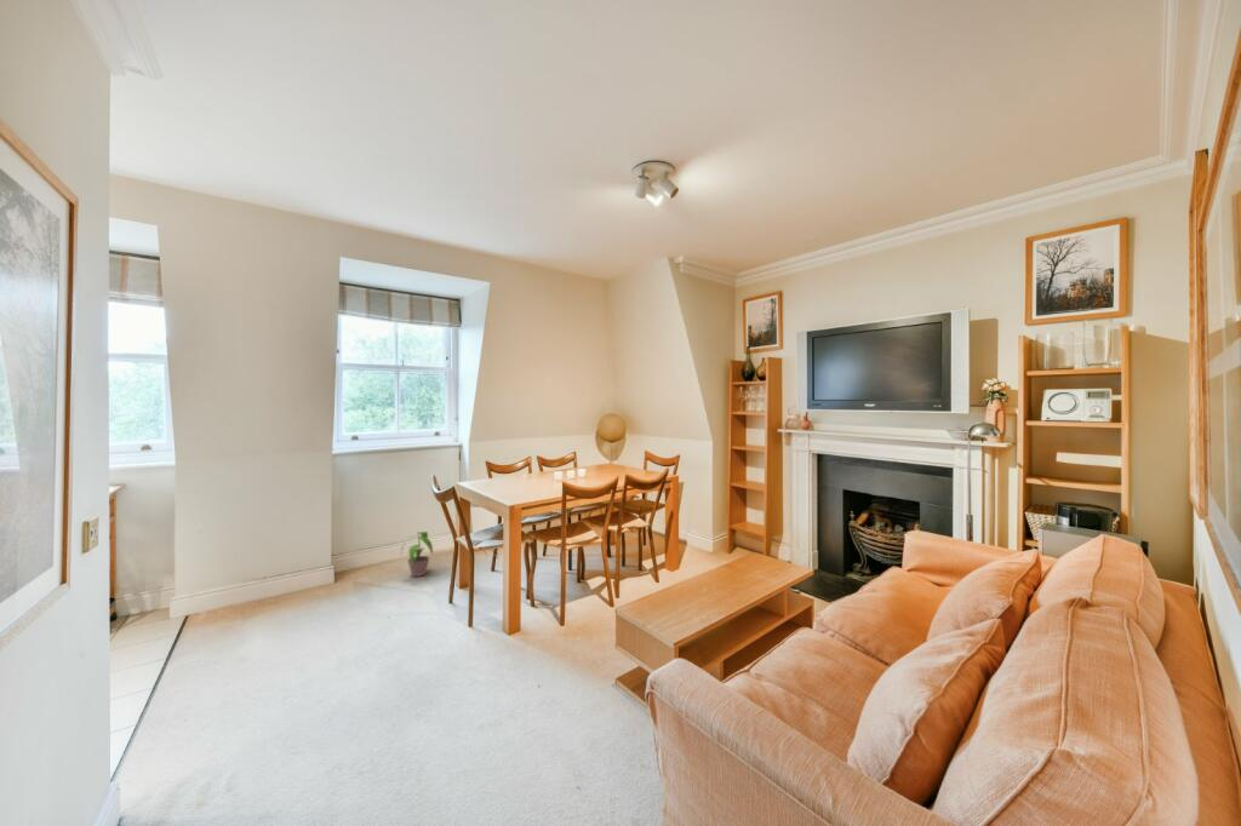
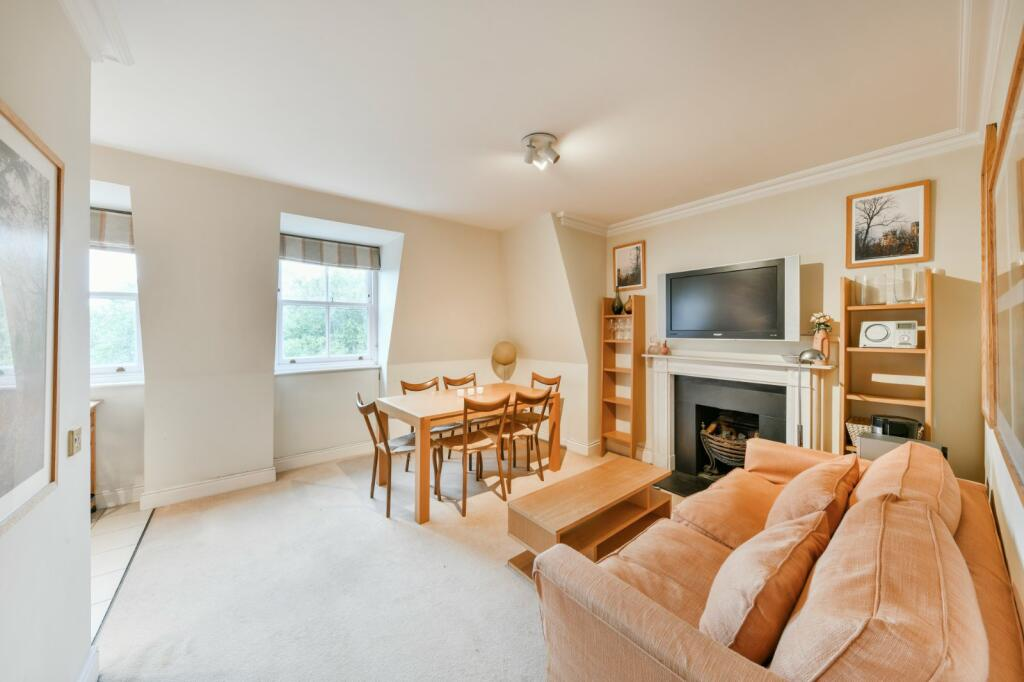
- potted plant (418, 553)
